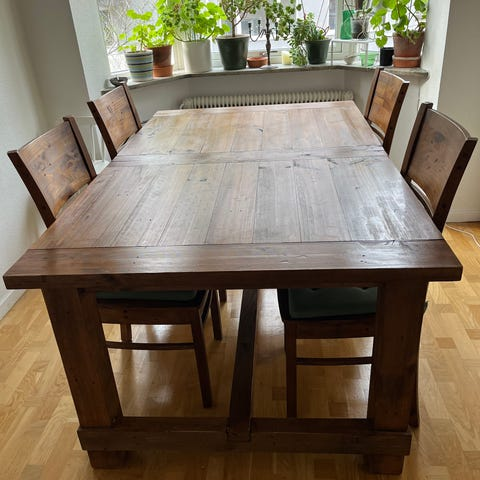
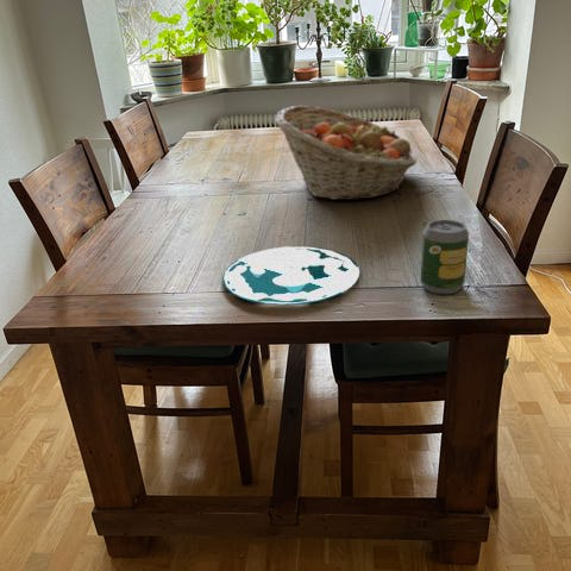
+ fruit basket (346, 146)
+ soda can (444, 256)
+ plate (290, 266)
